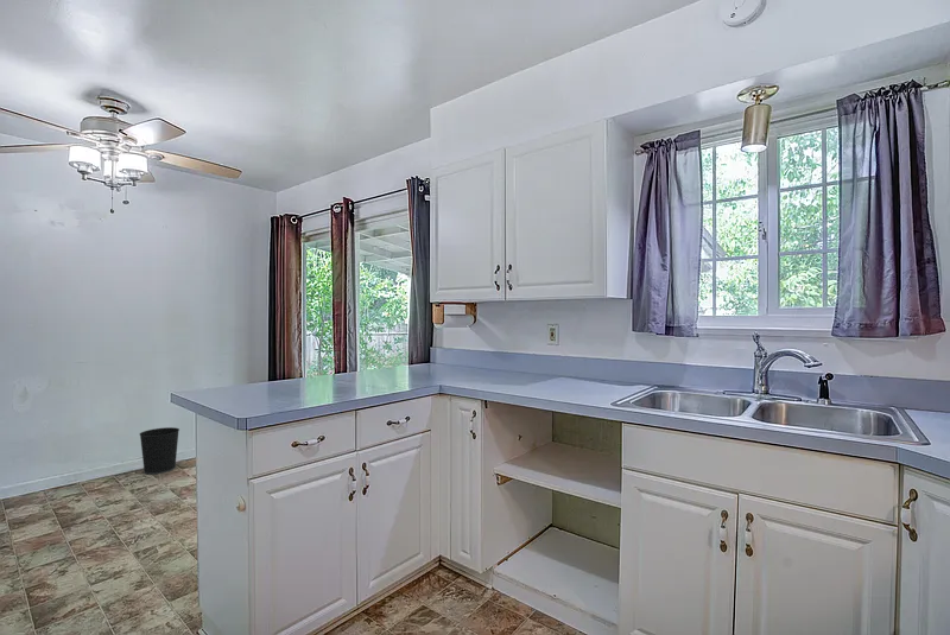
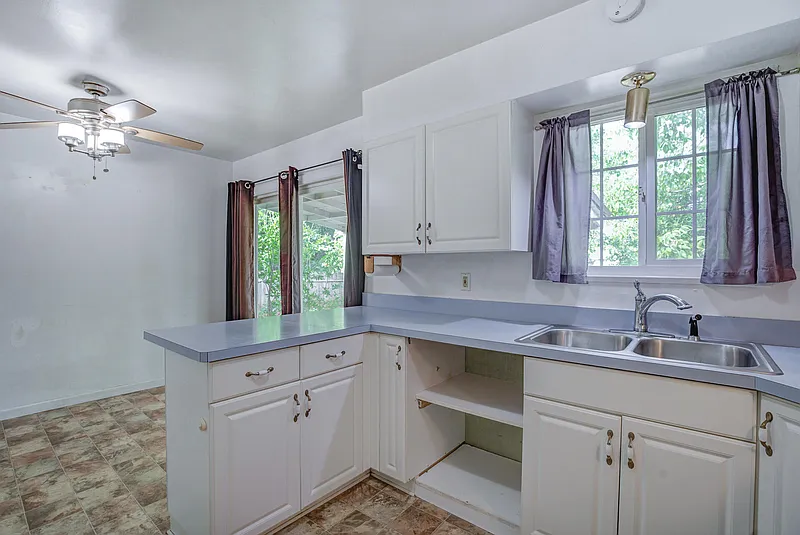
- wastebasket (159, 450)
